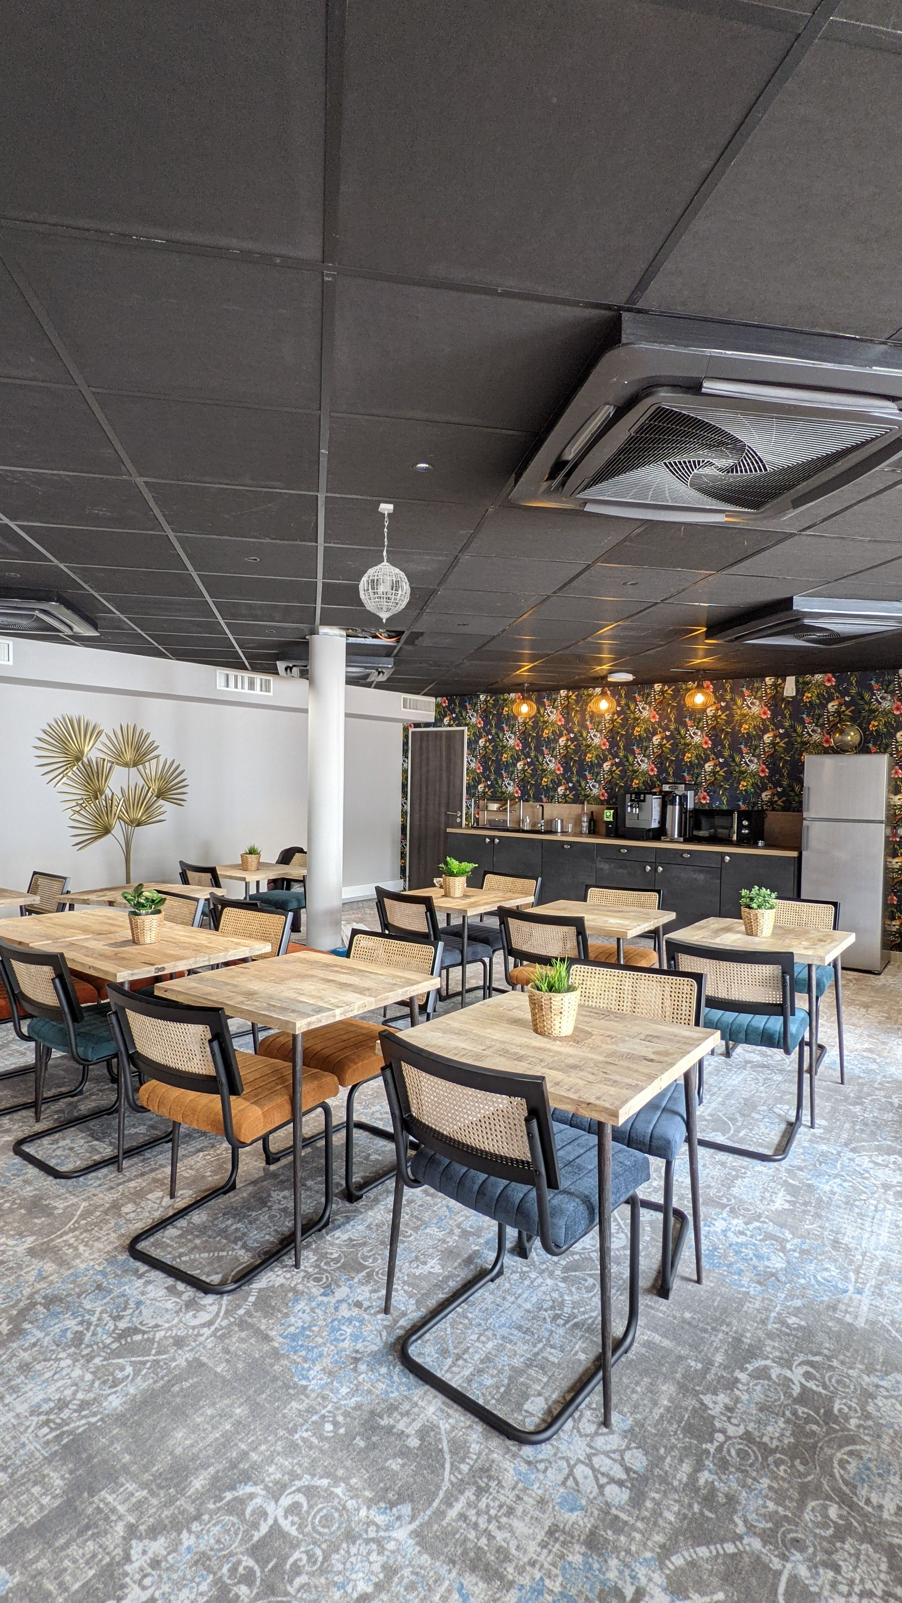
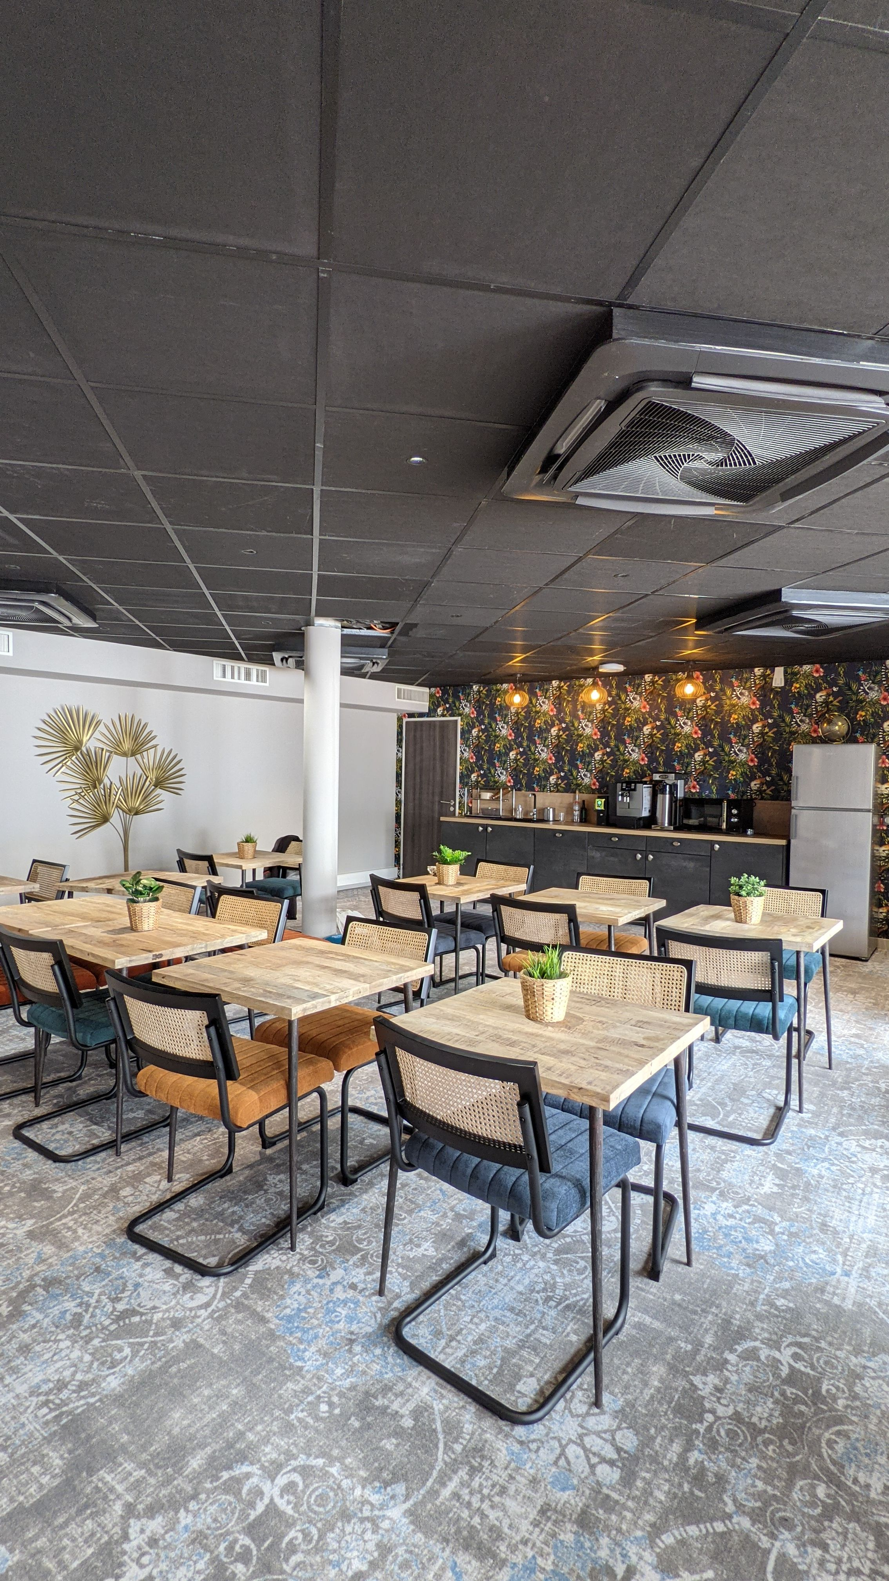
- pendant light (385, 565)
